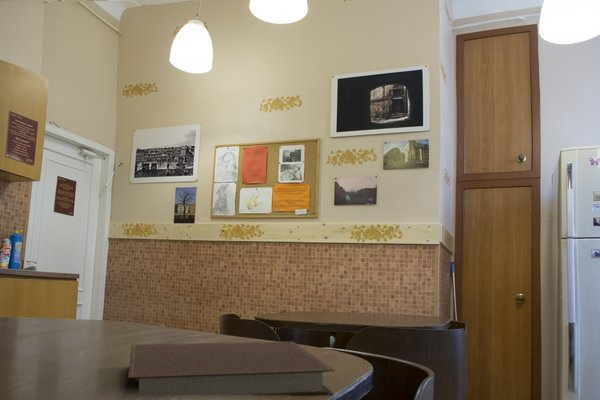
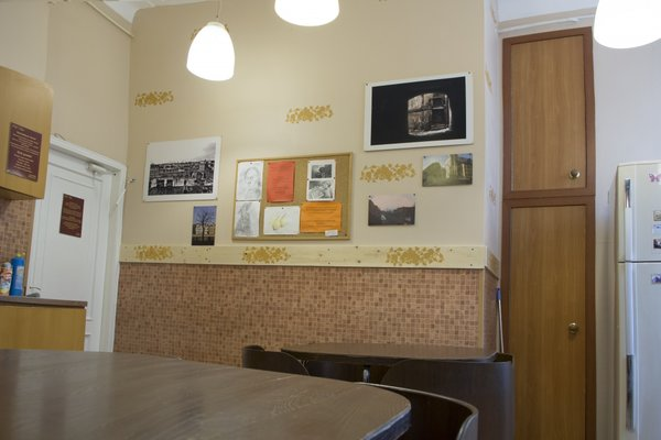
- notebook (224, 366)
